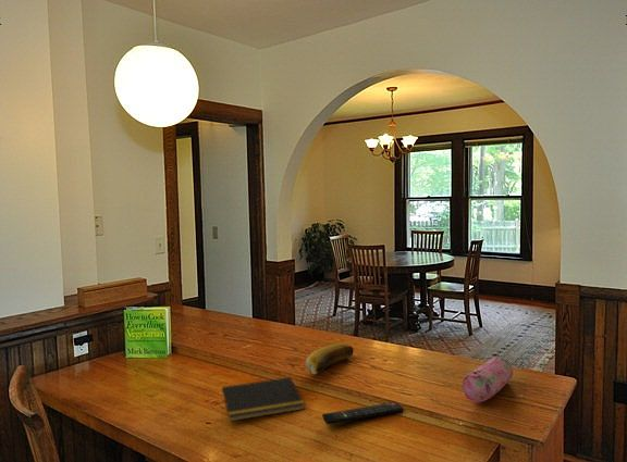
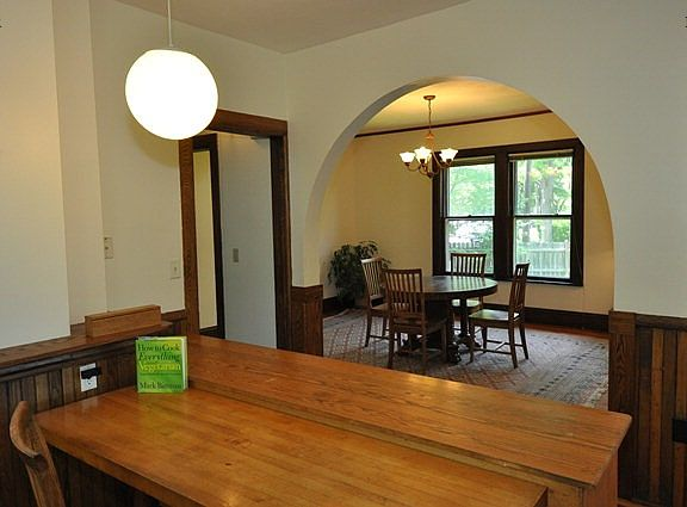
- banana (332, 360)
- pencil case (488, 377)
- notepad (262, 397)
- remote control (364, 413)
